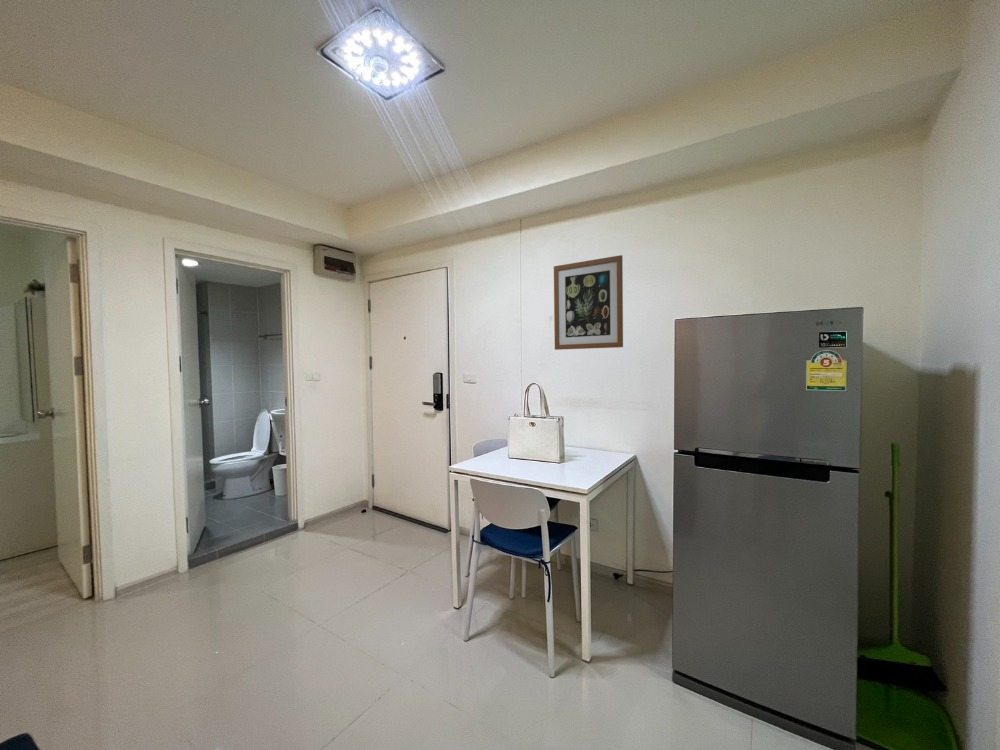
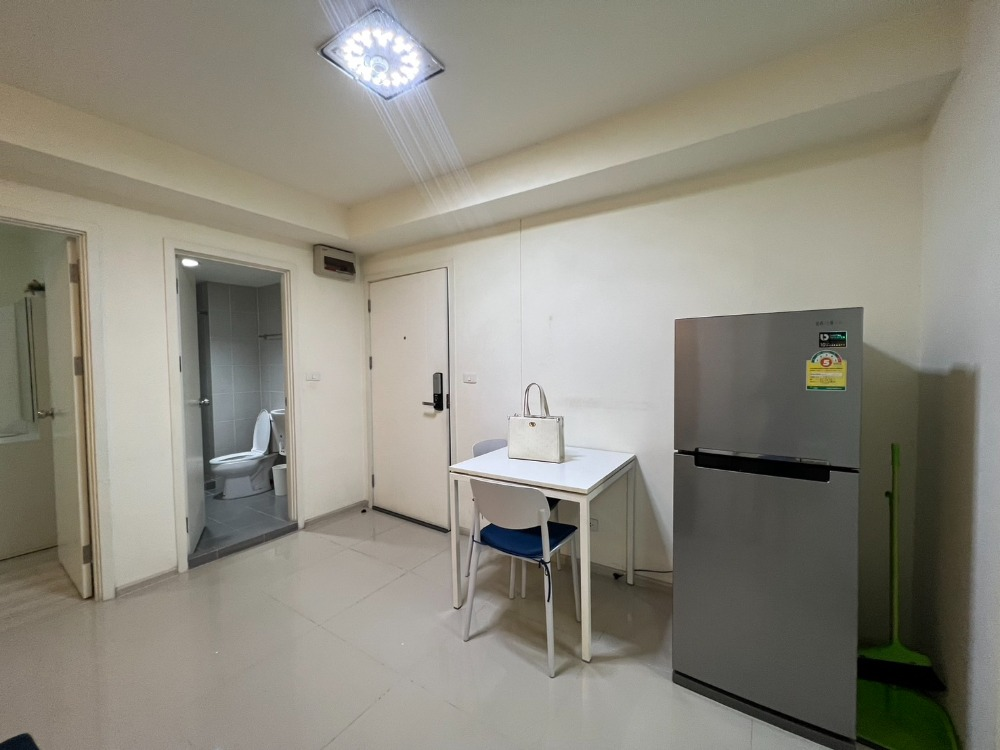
- wall art (586, 305)
